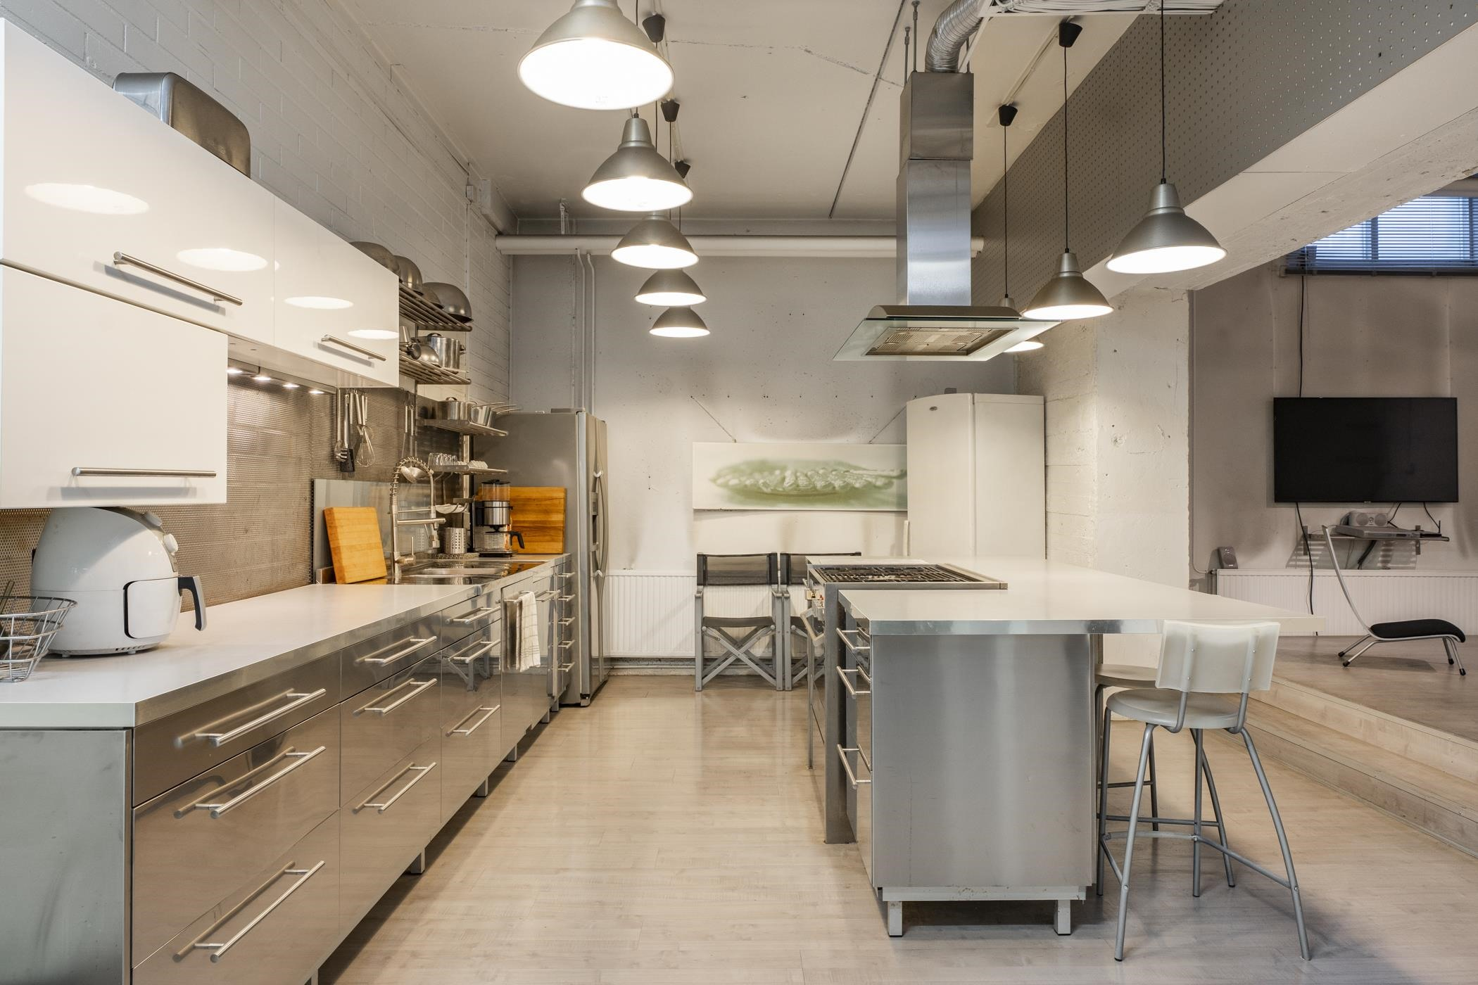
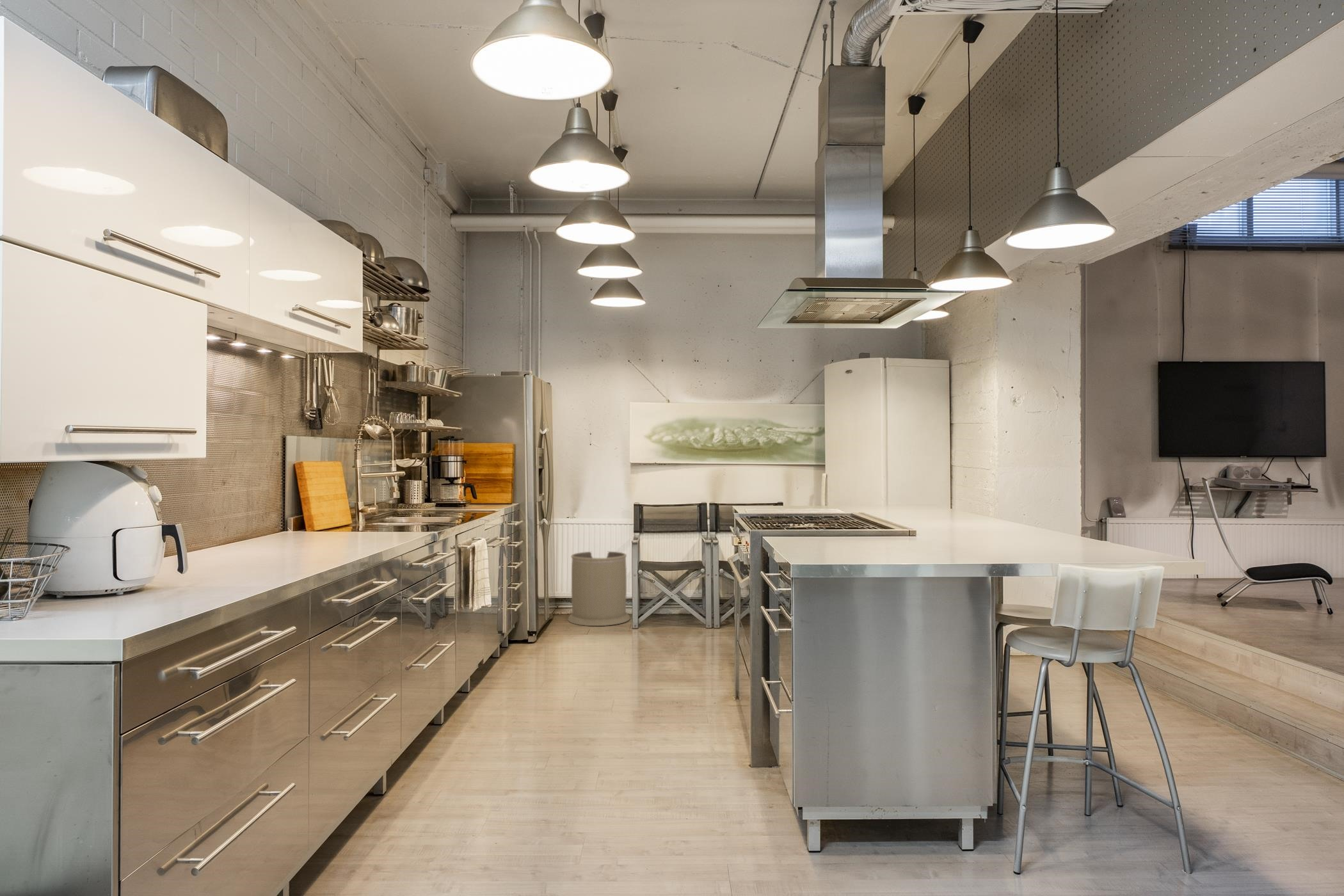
+ trash can (598, 587)
